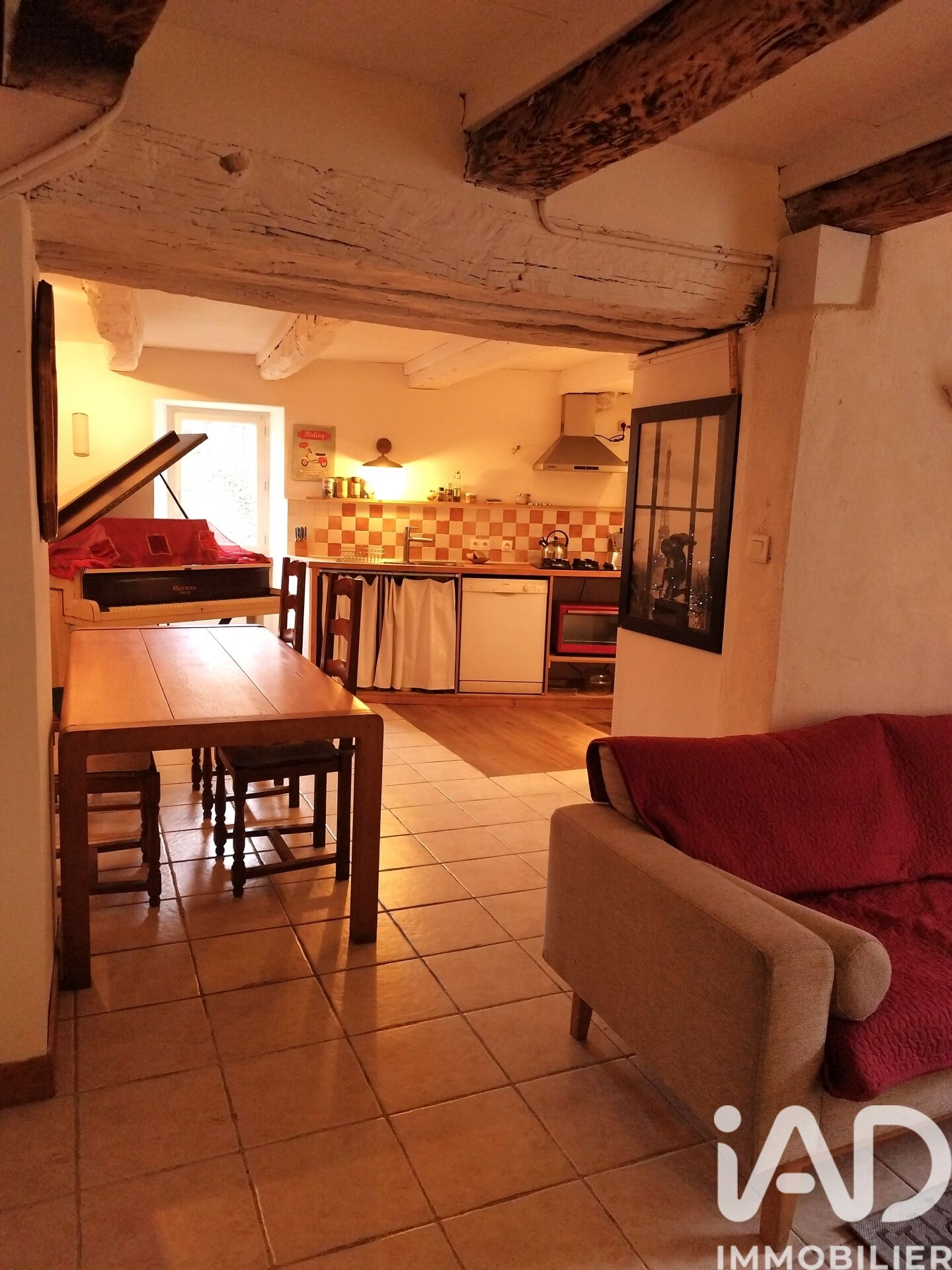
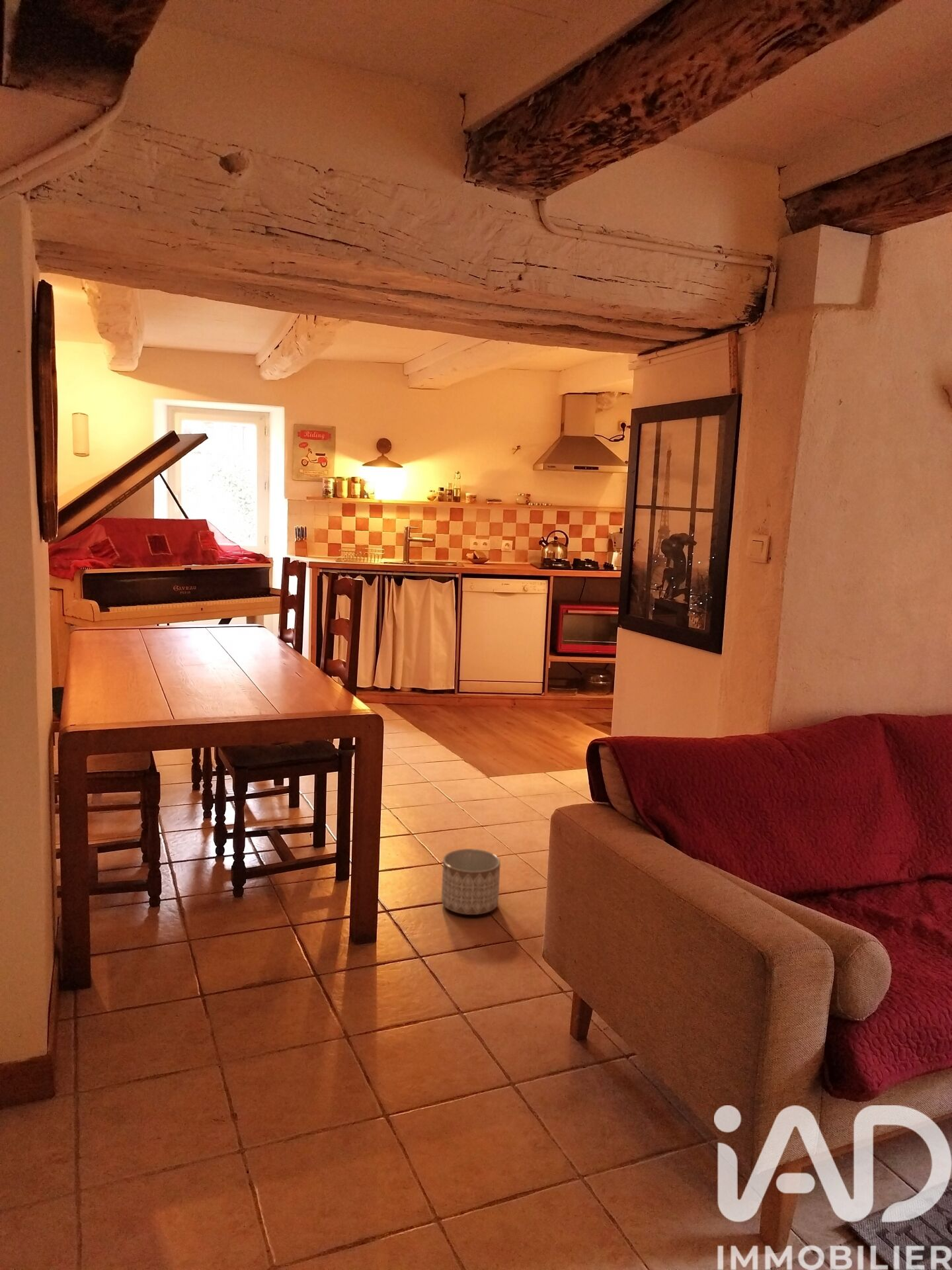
+ planter (470, 883)
